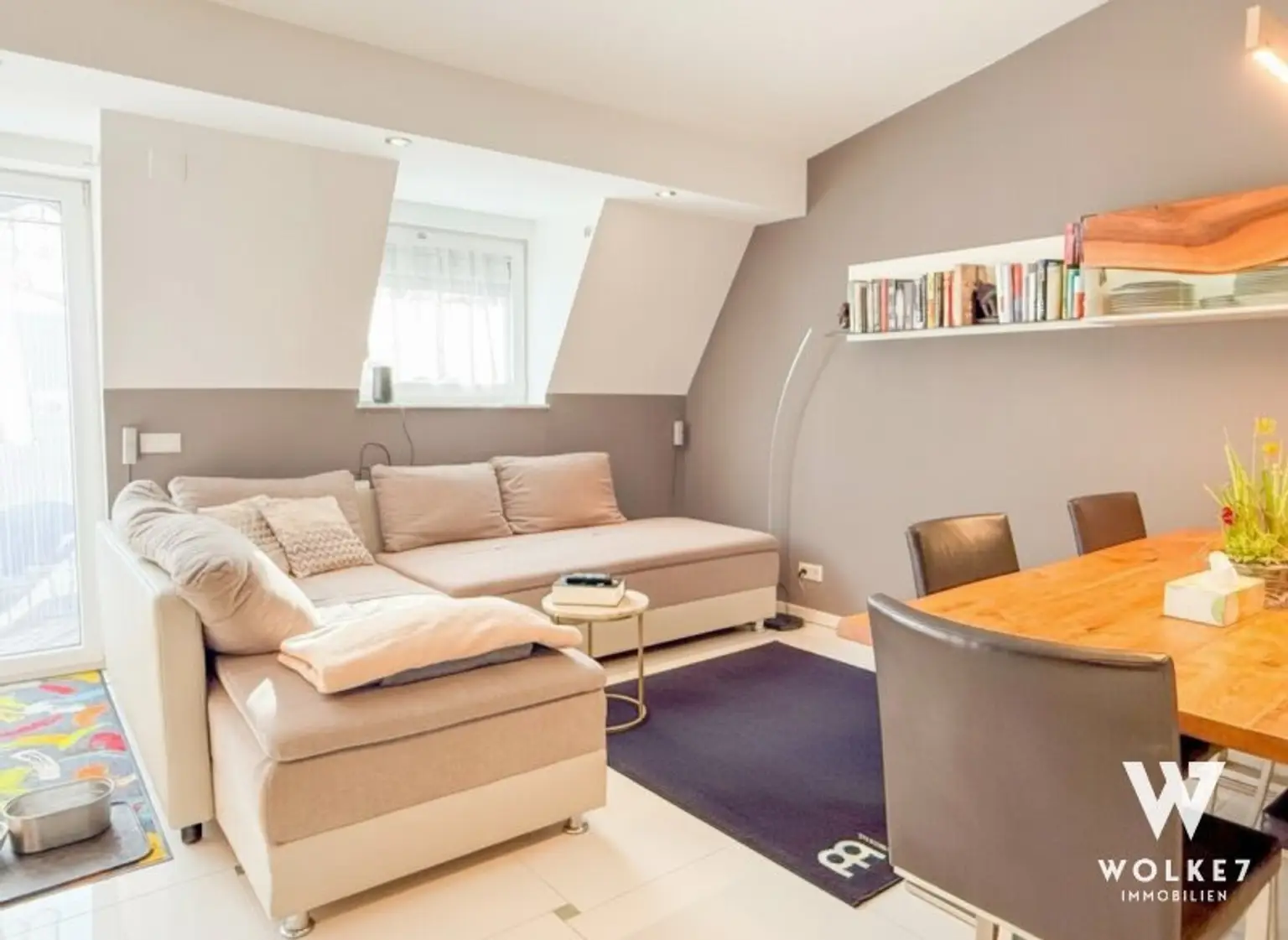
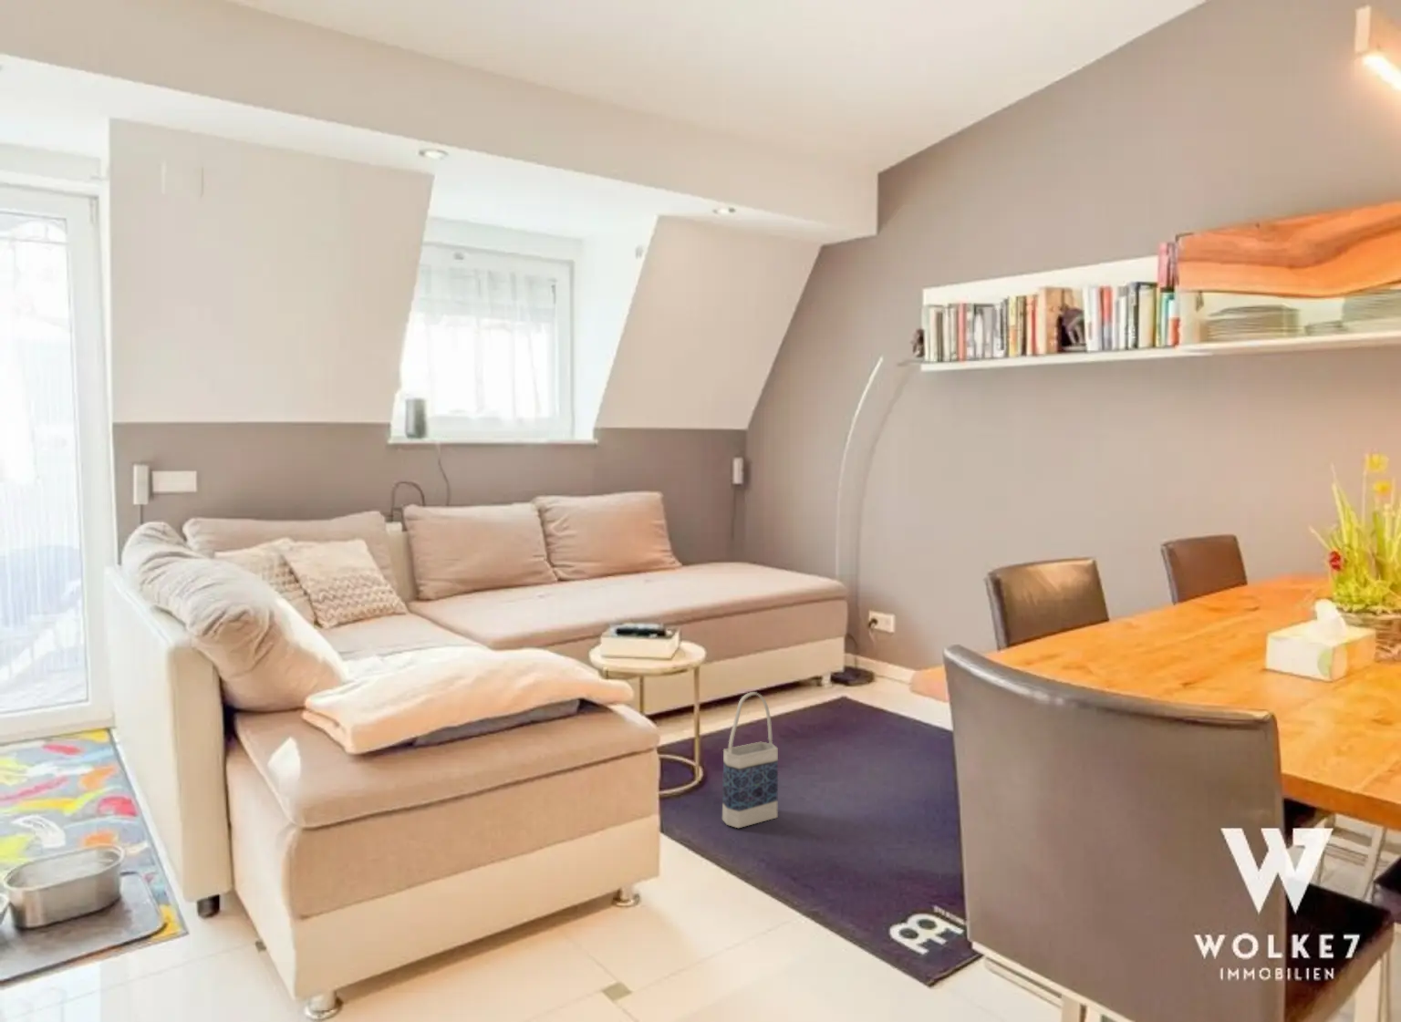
+ bag (749, 756)
